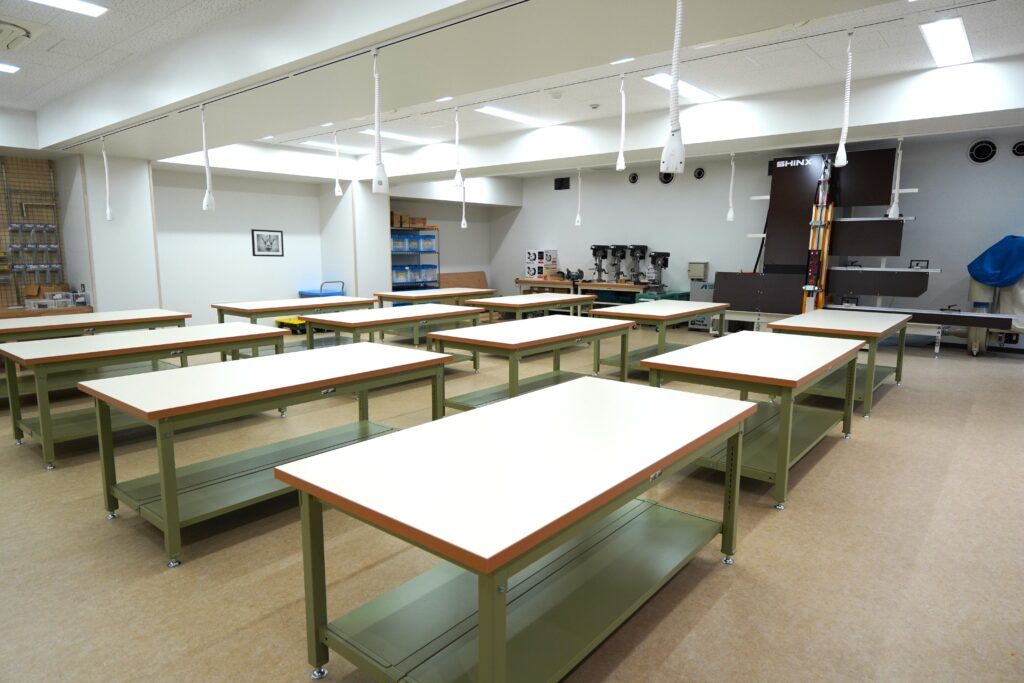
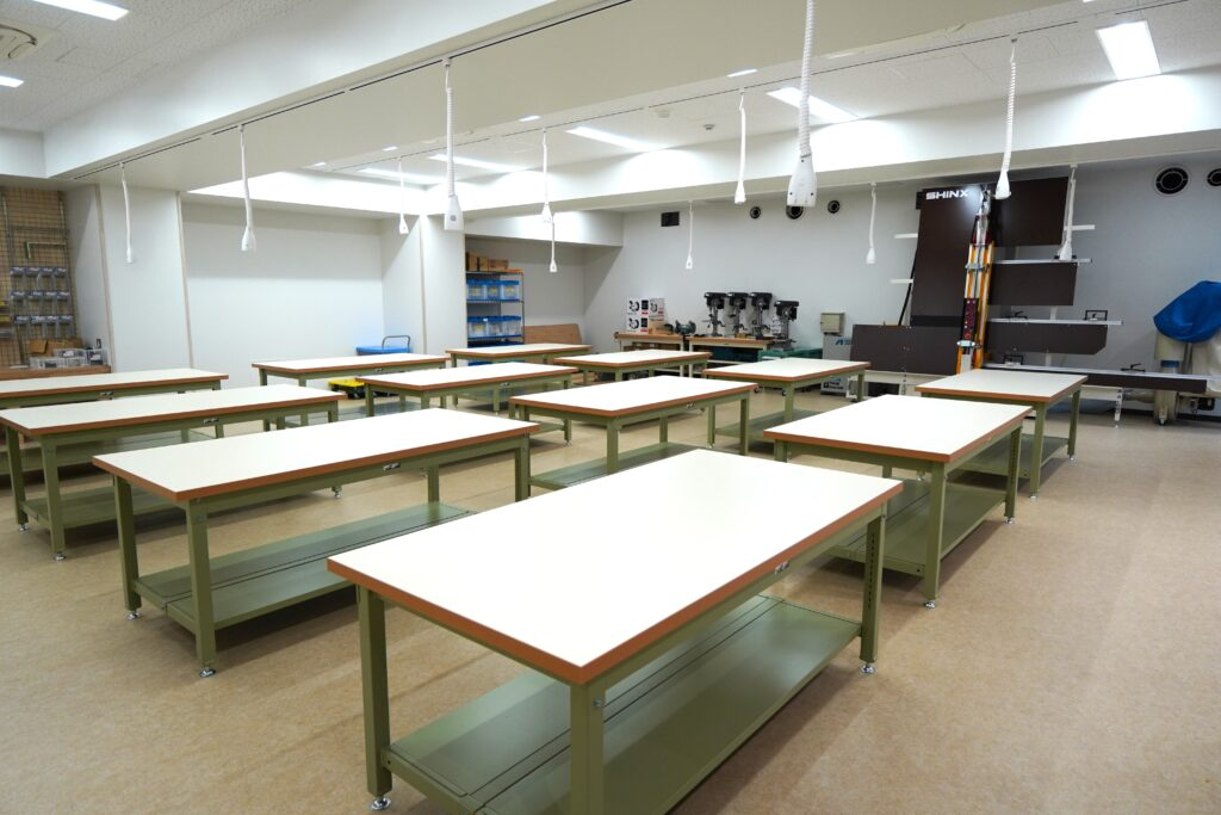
- wall art (267, 243)
